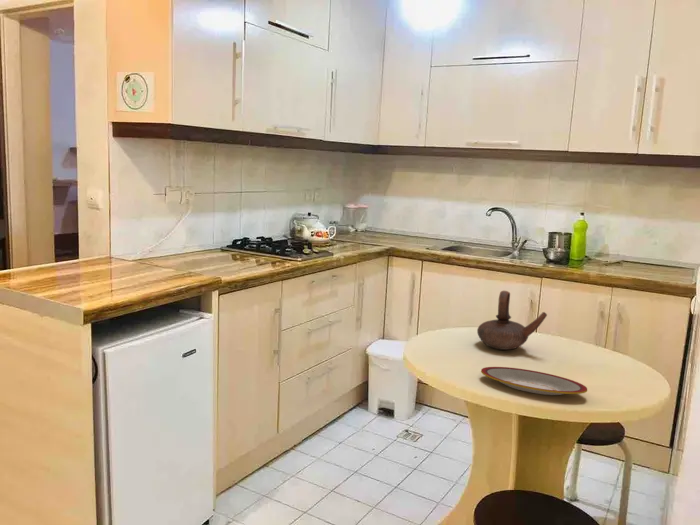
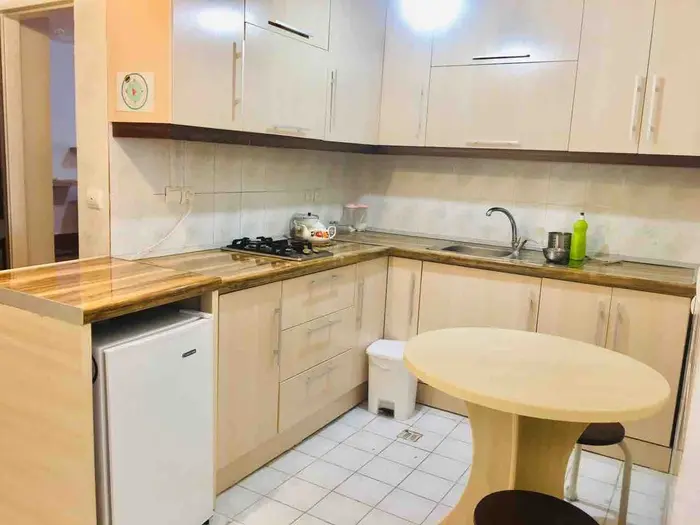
- plate (532, 383)
- teapot (512, 321)
